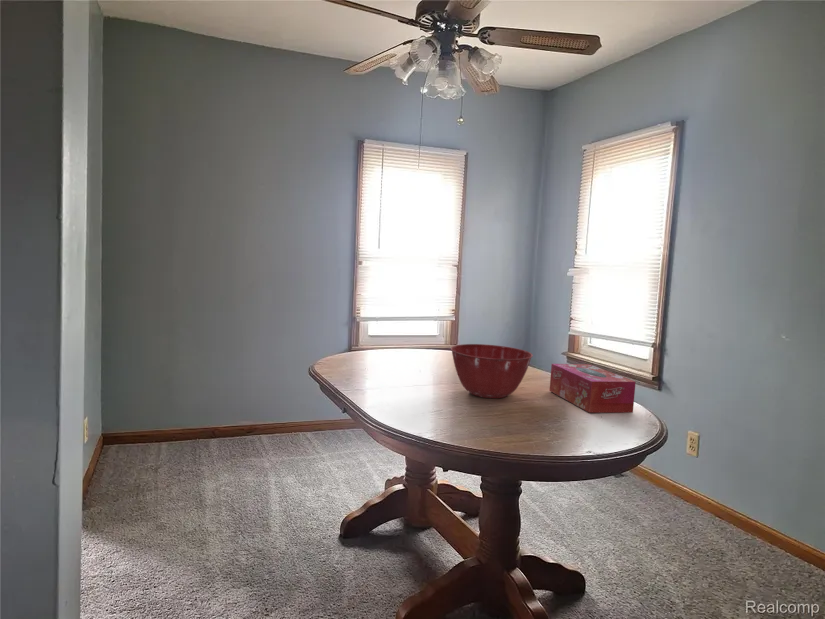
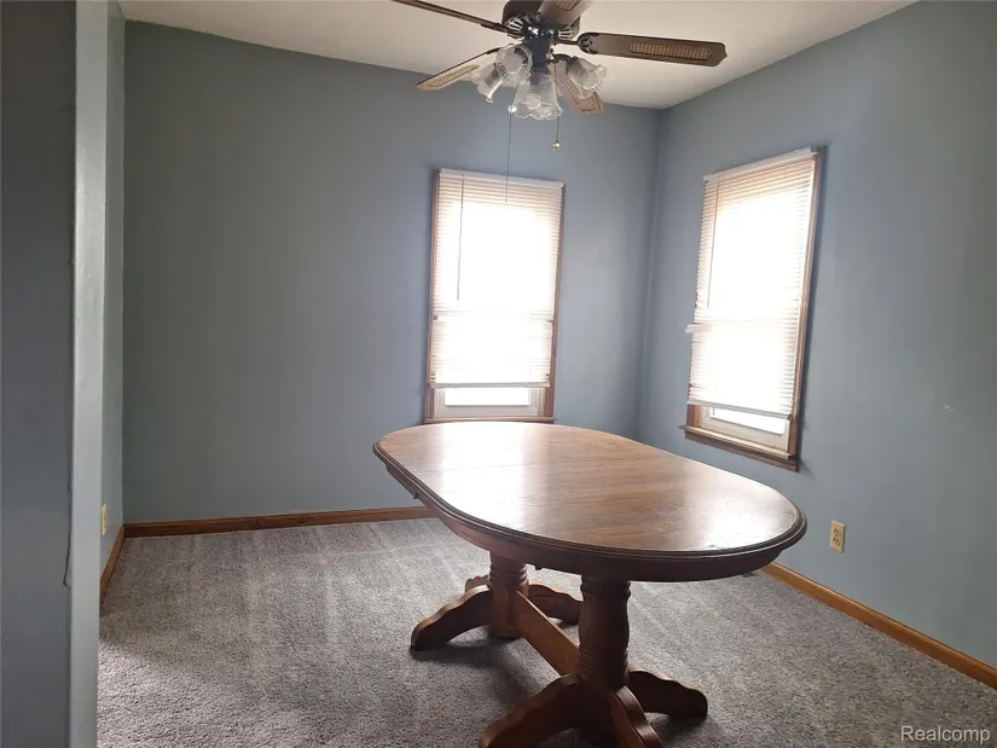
- mixing bowl (490, 372)
- tissue box (589, 386)
